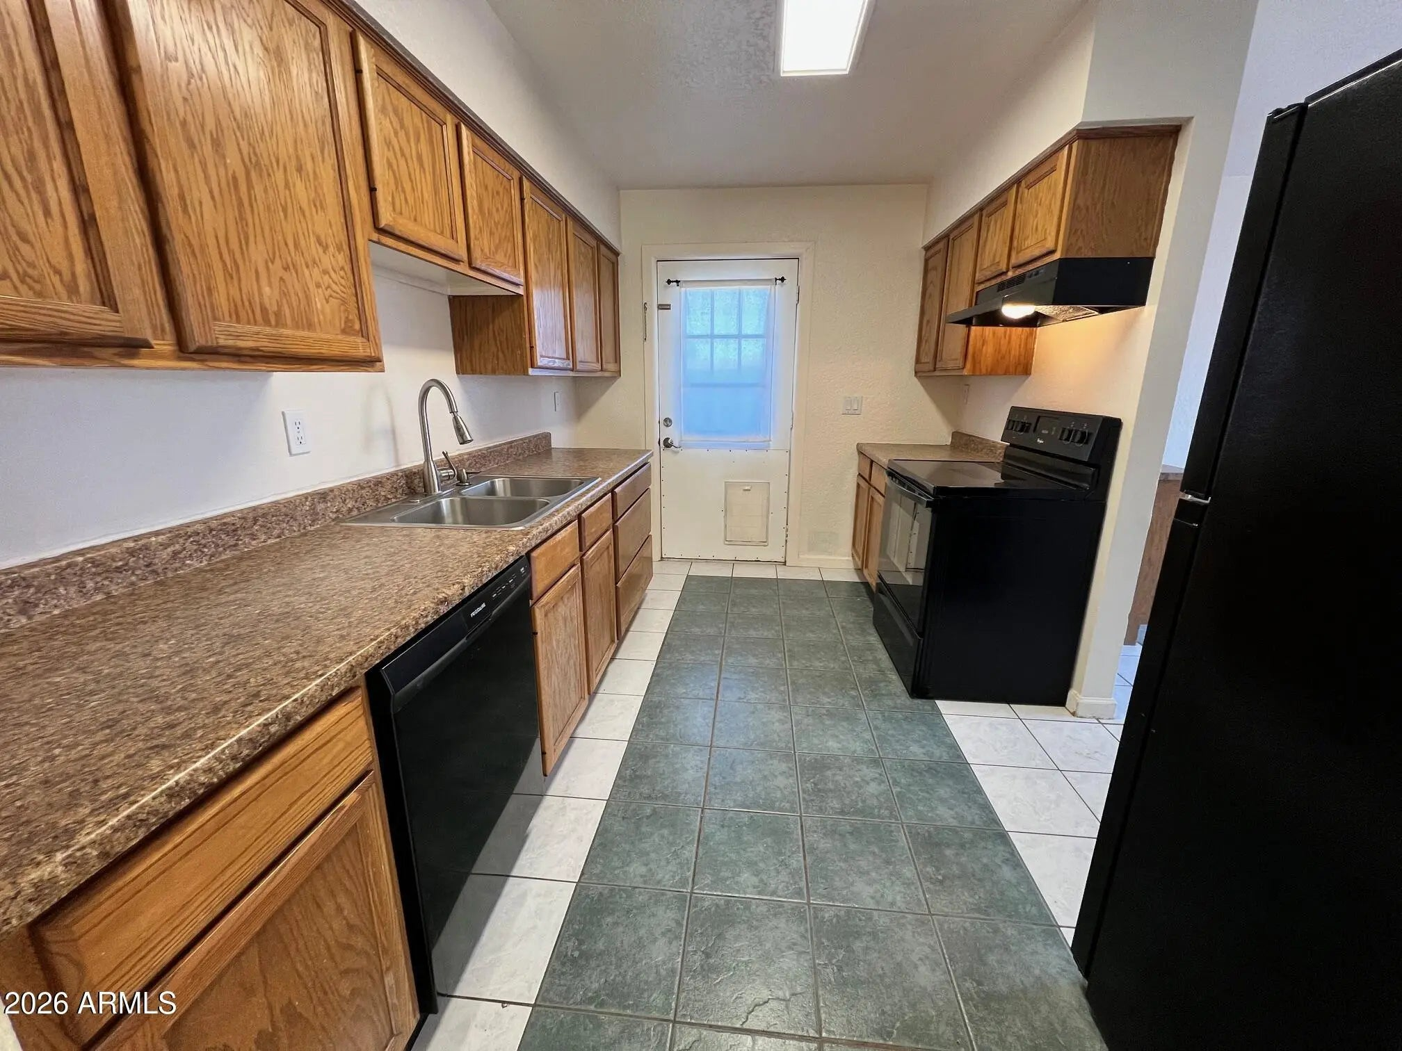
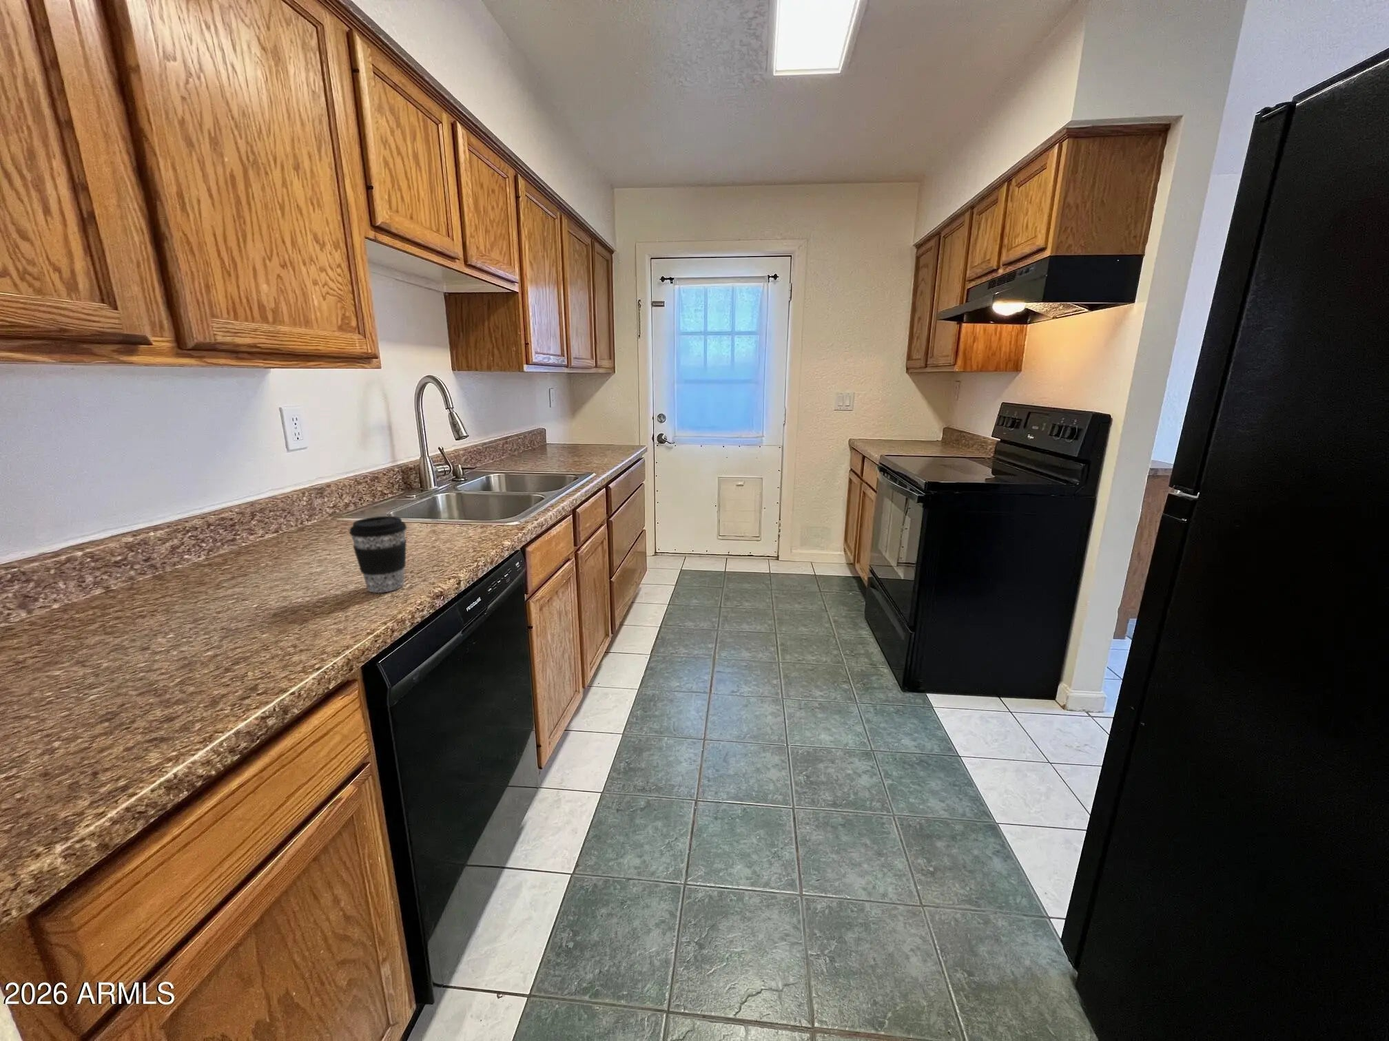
+ coffee cup (382, 554)
